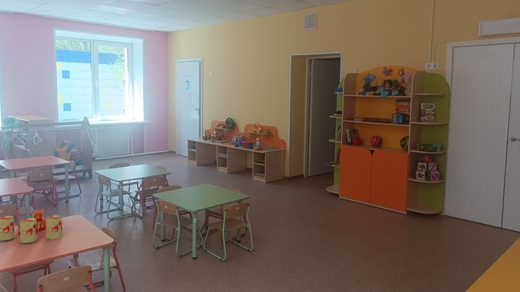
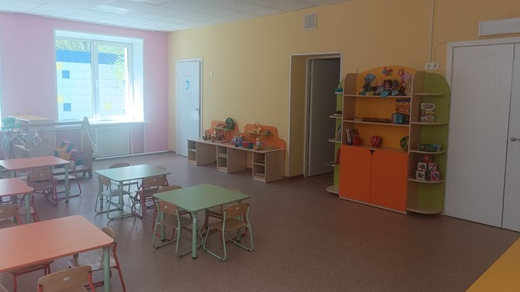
- dice (37, 225)
